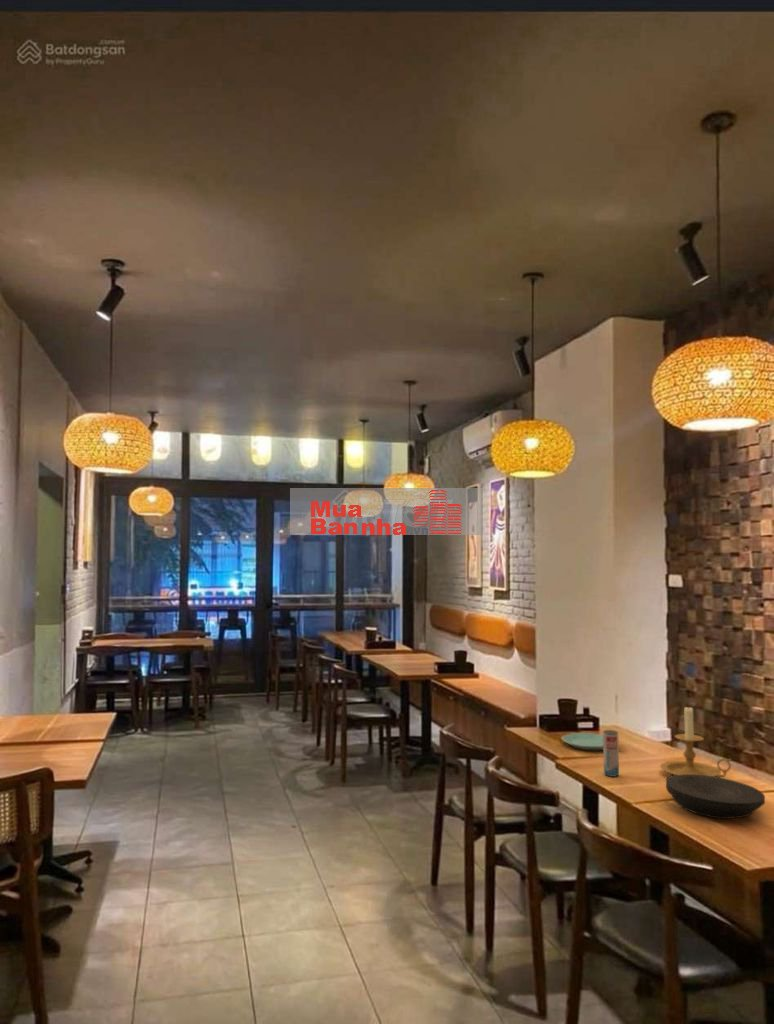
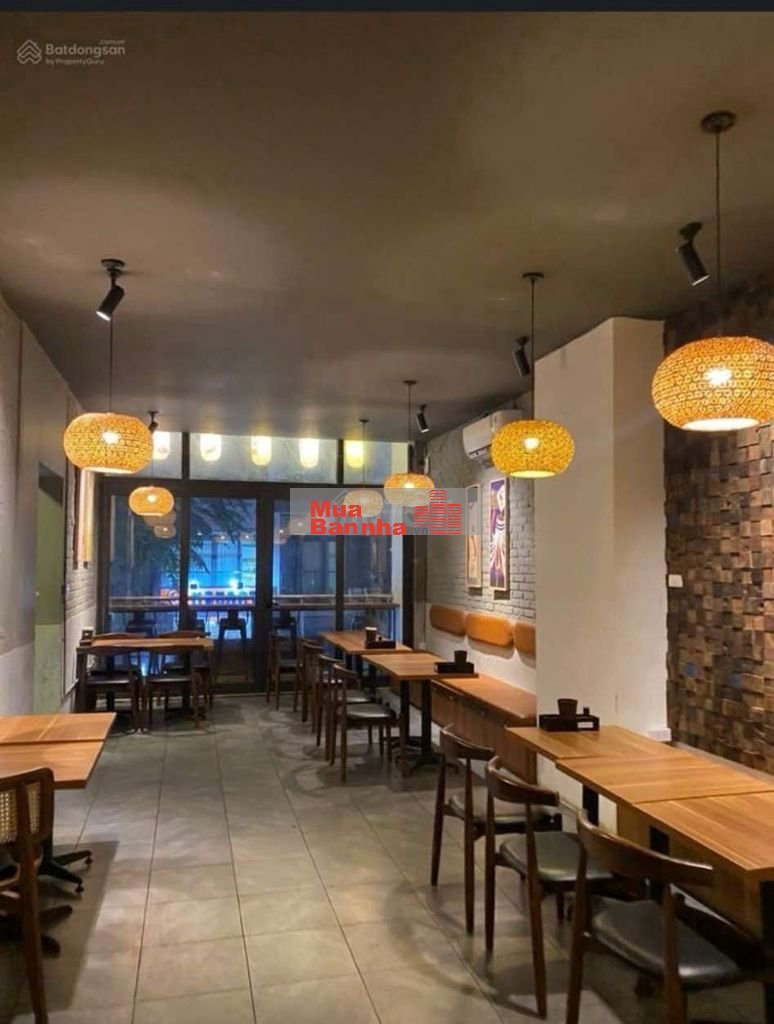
- candle holder (689, 740)
- plate (714, 797)
- beverage can (611, 753)
- plate (589, 742)
